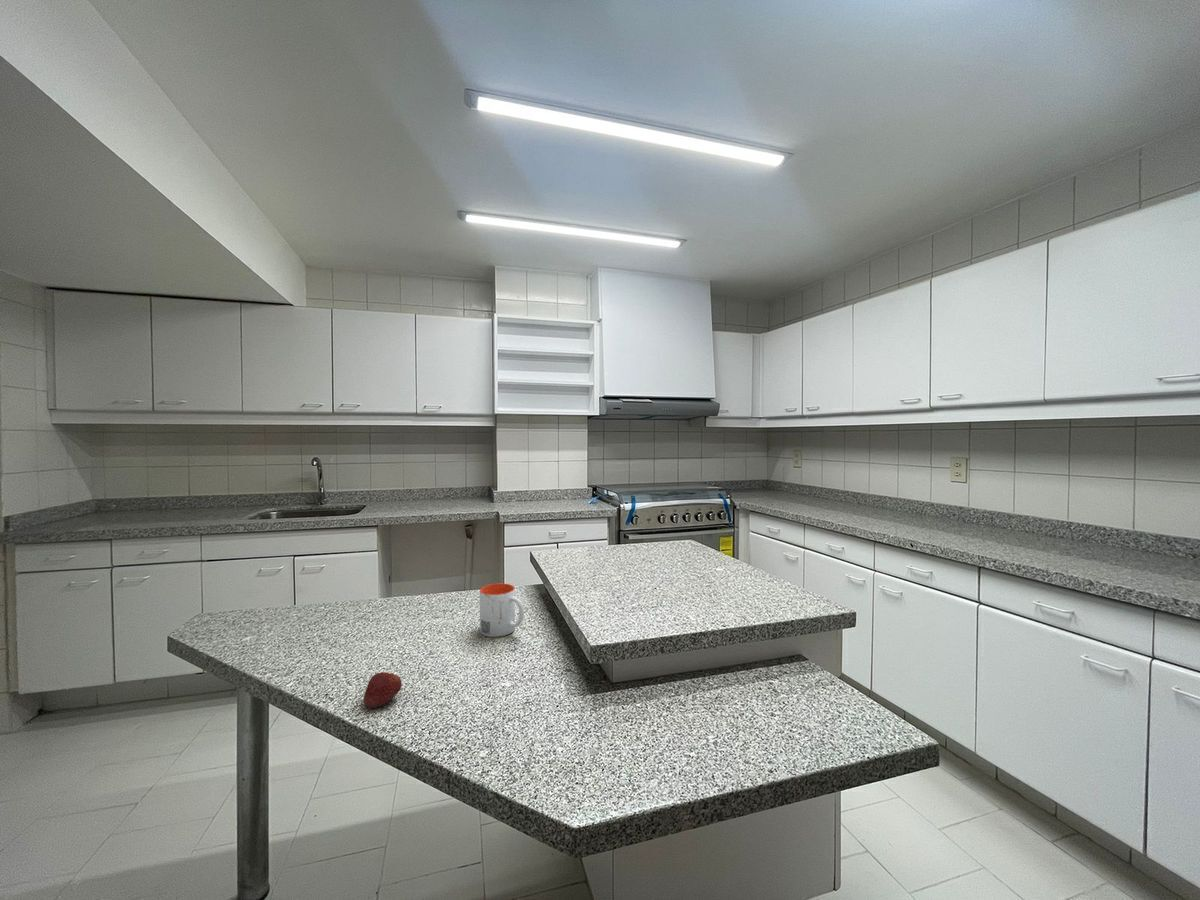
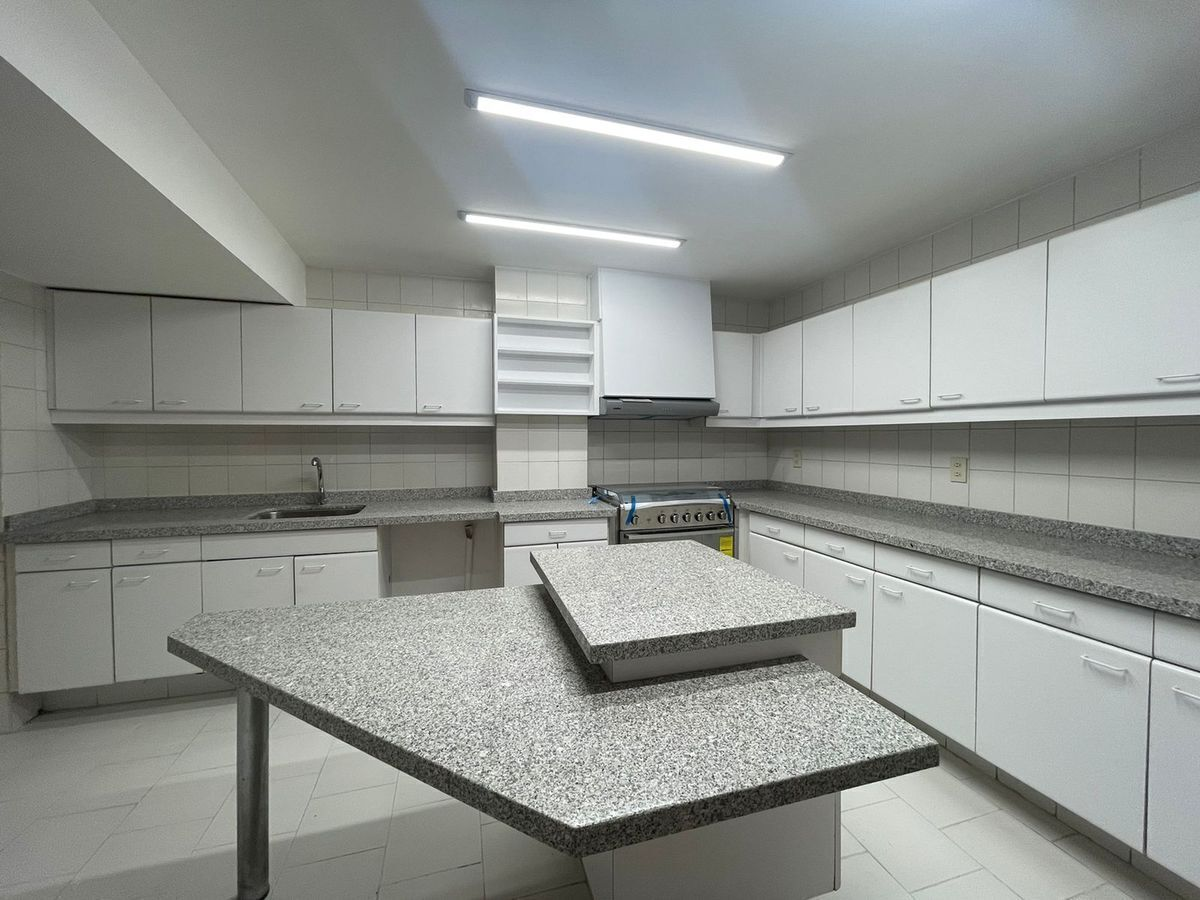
- fruit (382, 687)
- mug (503, 610)
